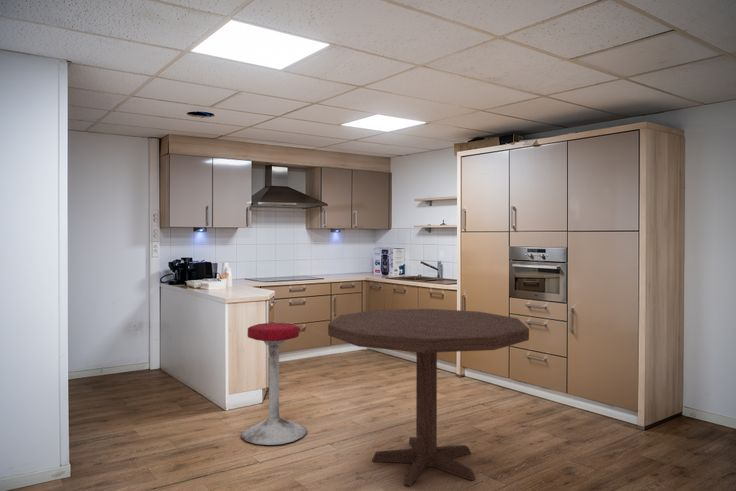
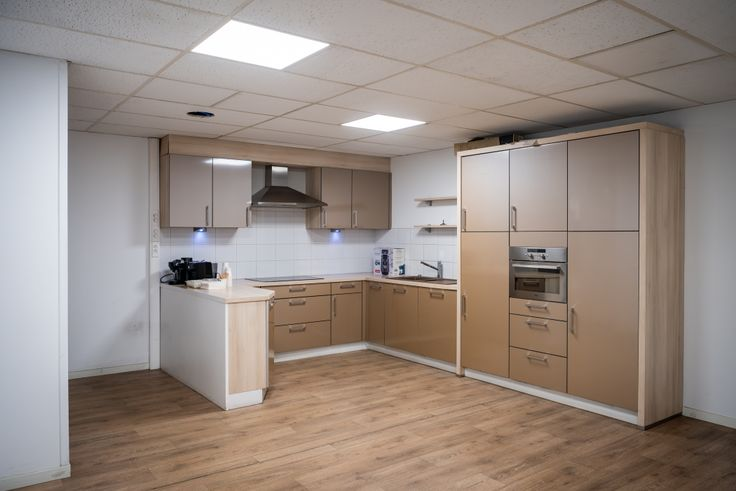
- stool (274, 379)
- dining table (426, 391)
